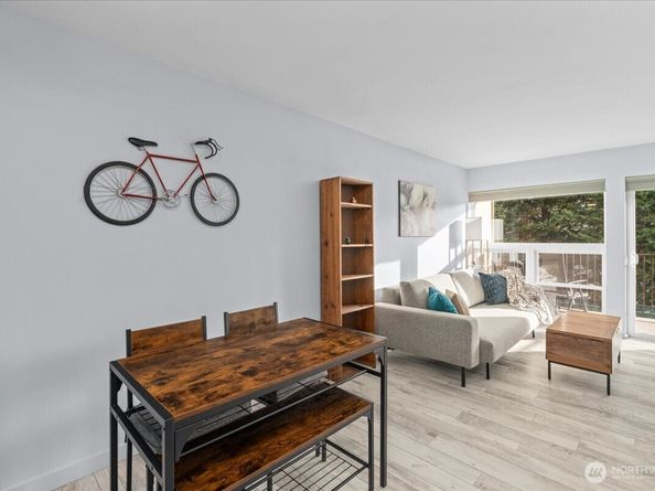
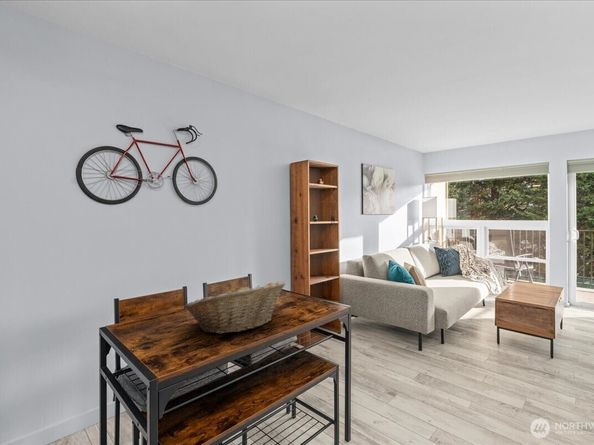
+ fruit basket (238, 302)
